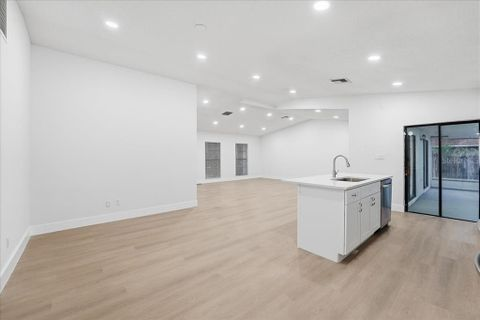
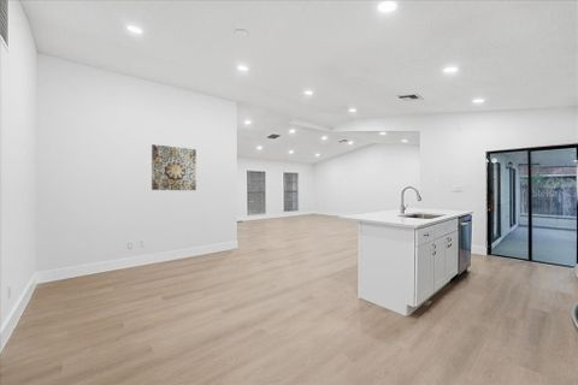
+ wall art (175, 168)
